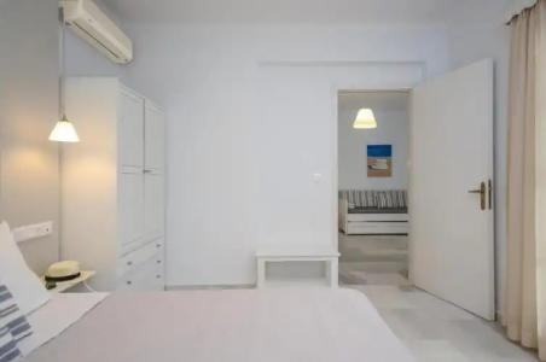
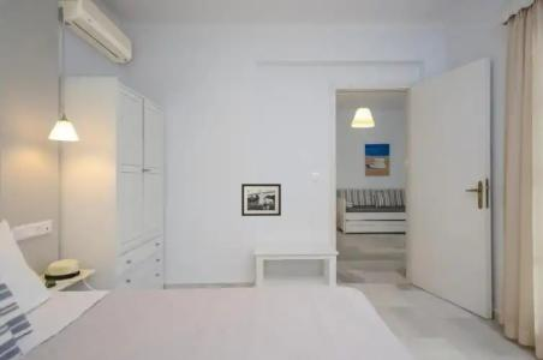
+ picture frame (261, 199)
